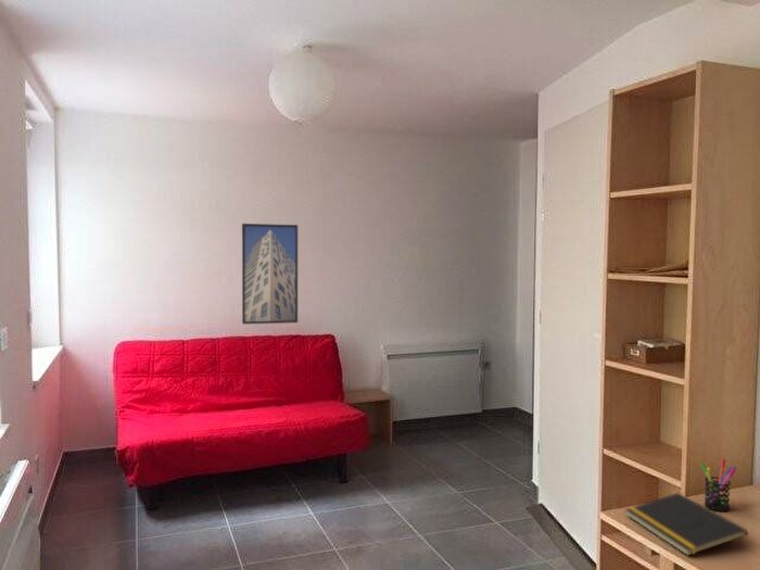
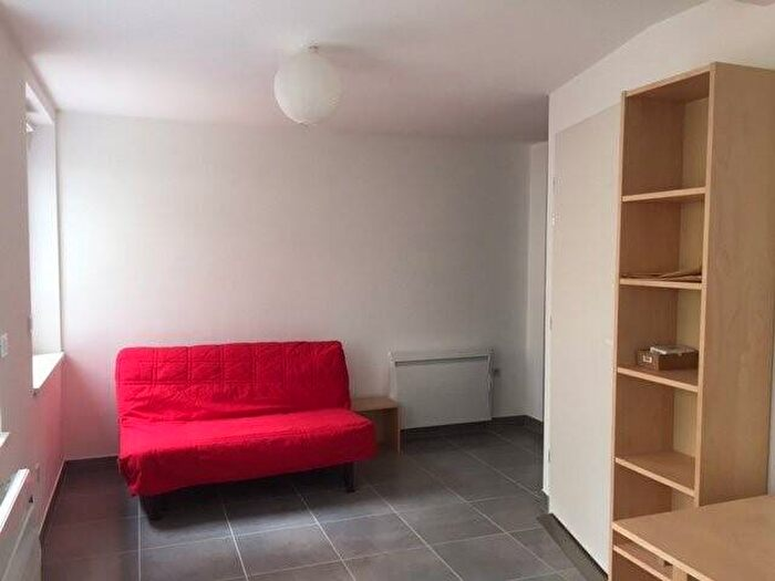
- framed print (269, 274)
- pen holder (715, 482)
- notepad (682, 521)
